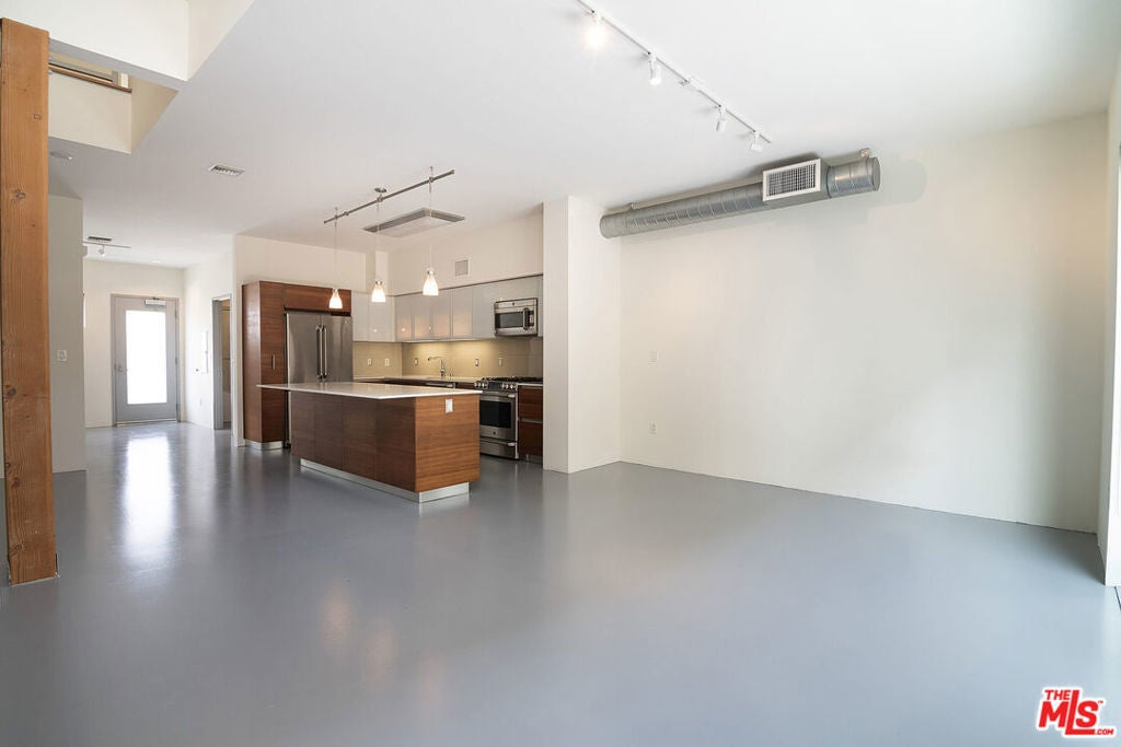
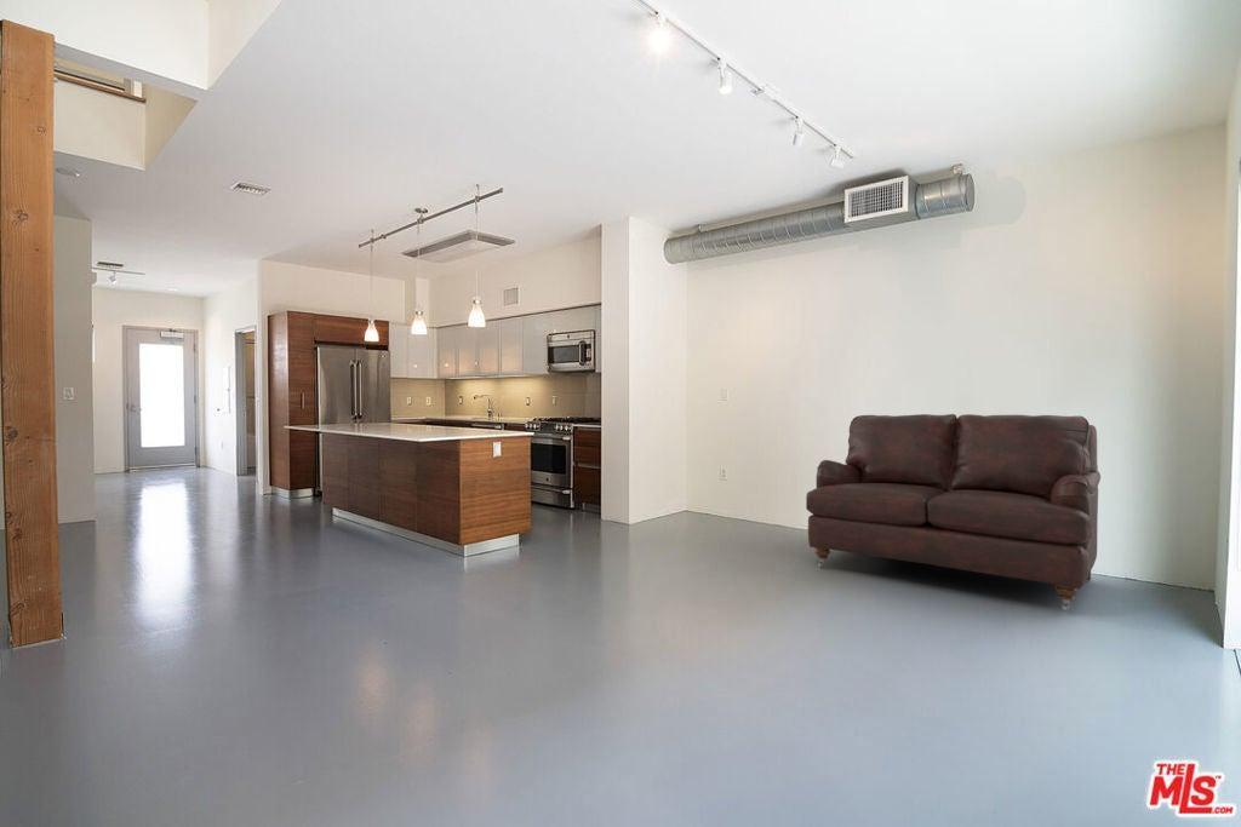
+ sofa (950, 492)
